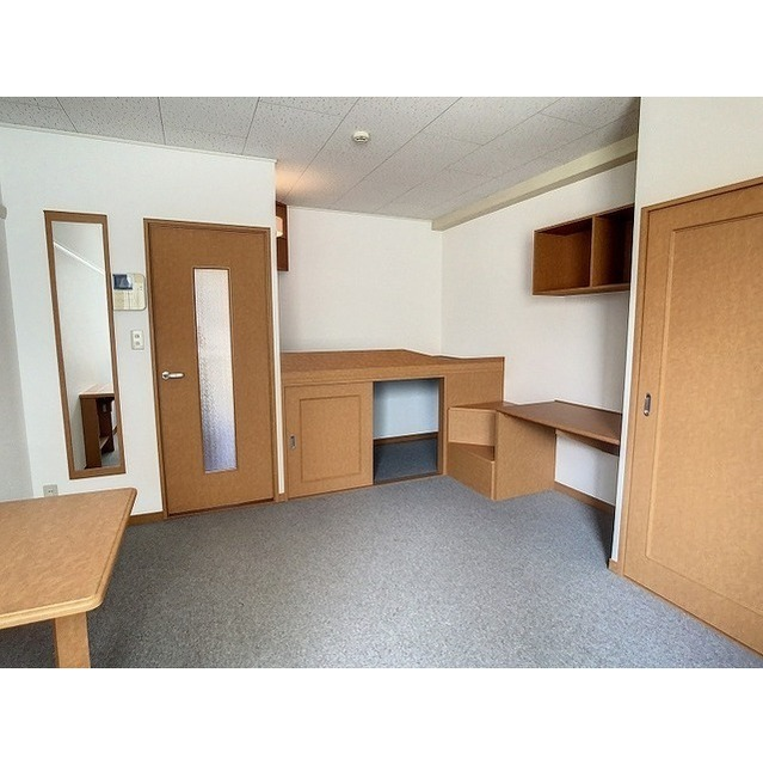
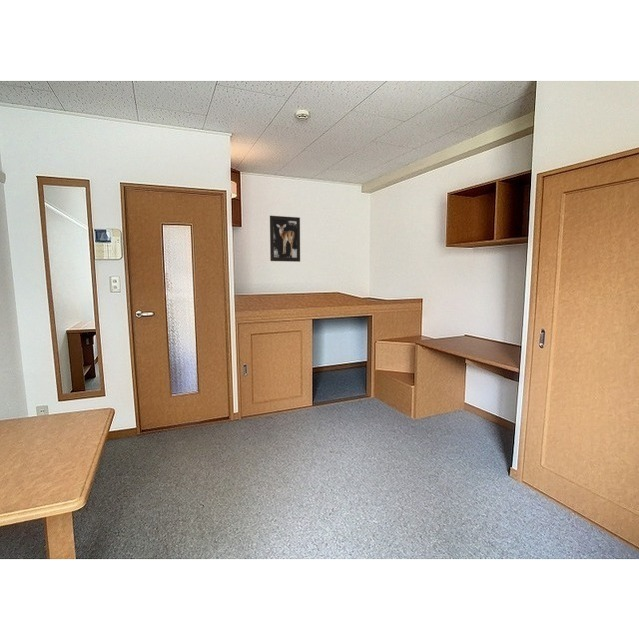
+ wall art (285, 239)
